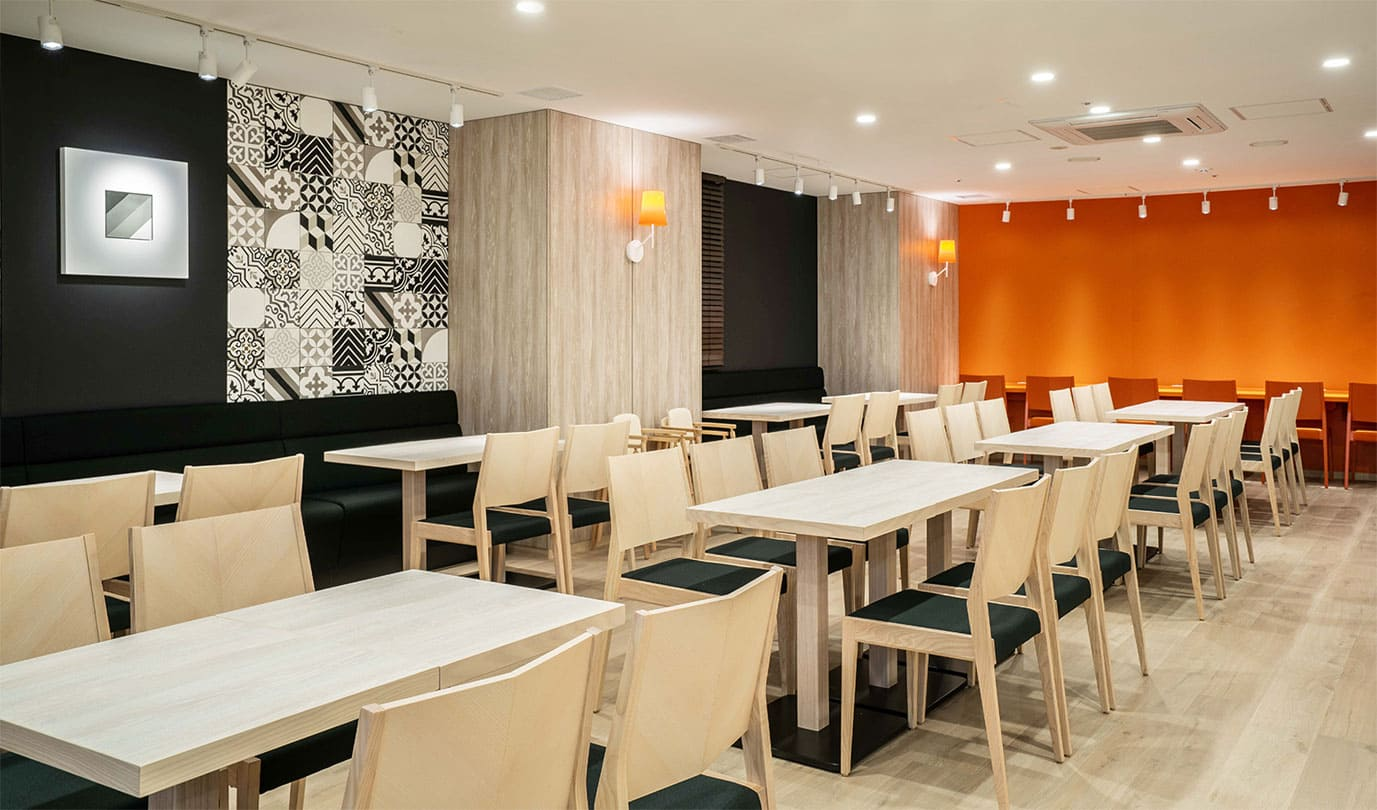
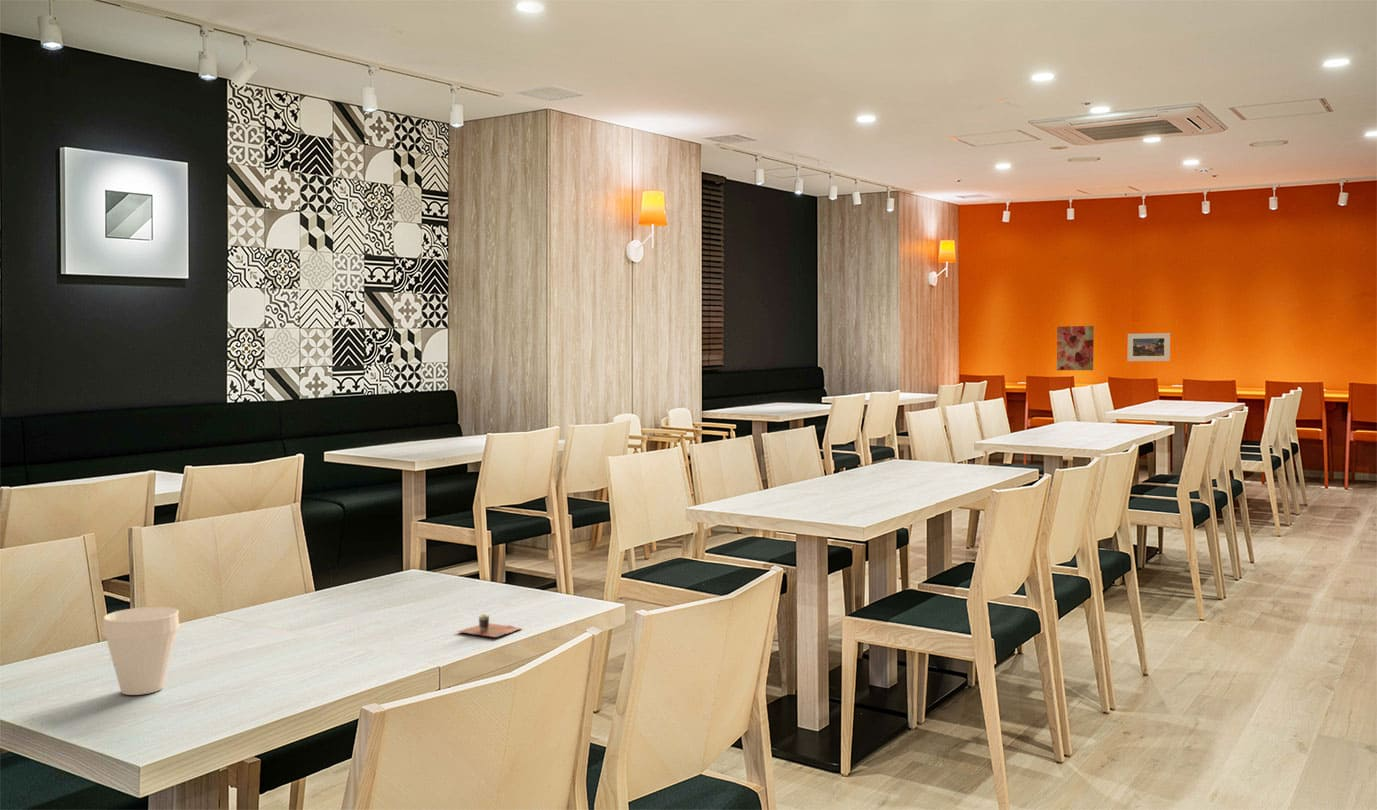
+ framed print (1148, 347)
+ wall art (1075, 348)
+ cup (141, 651)
+ cup (490, 623)
